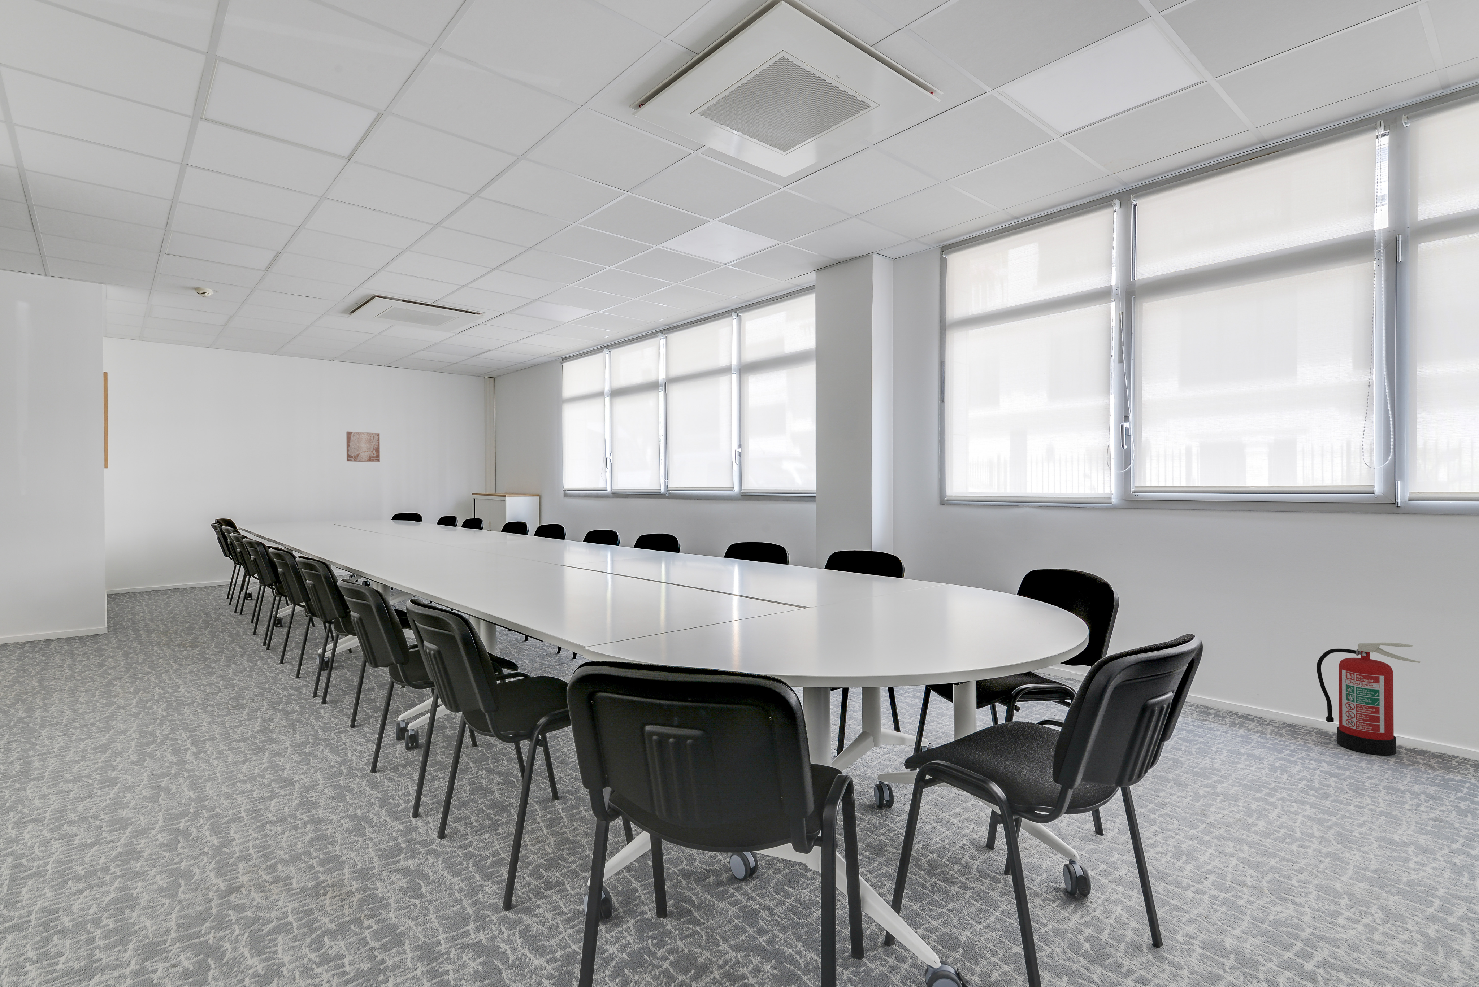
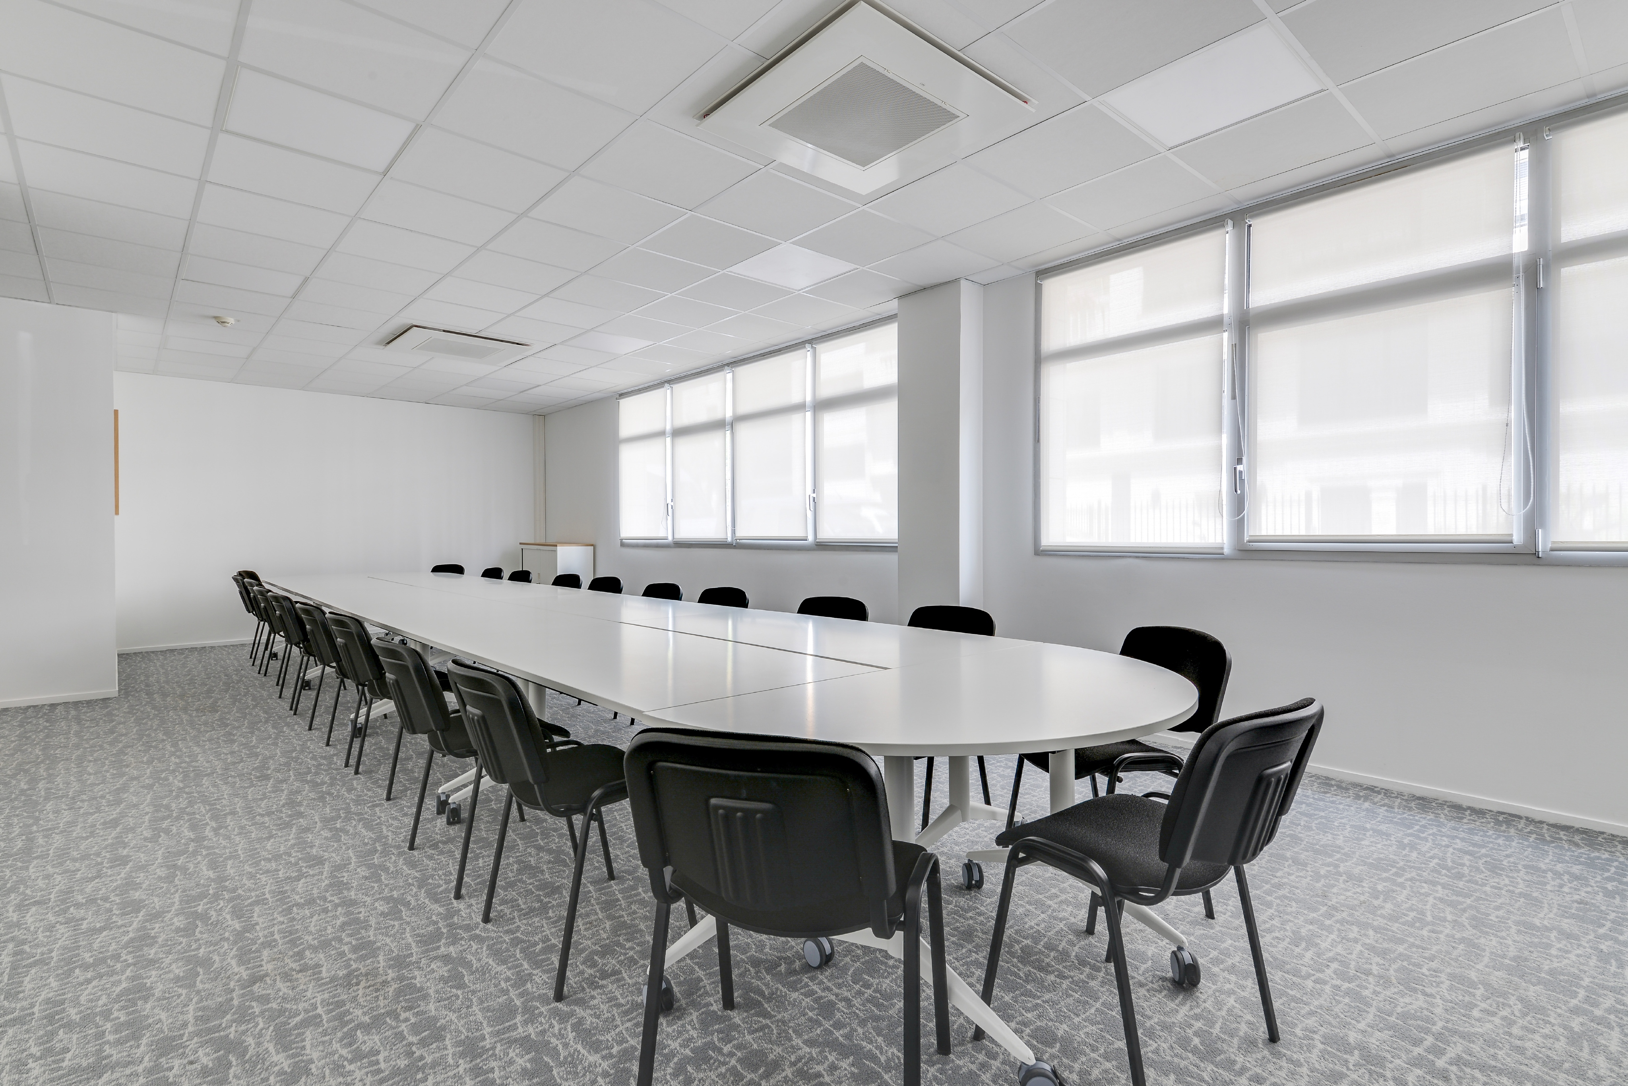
- wall art (363, 447)
- fire extinguisher (1366, 694)
